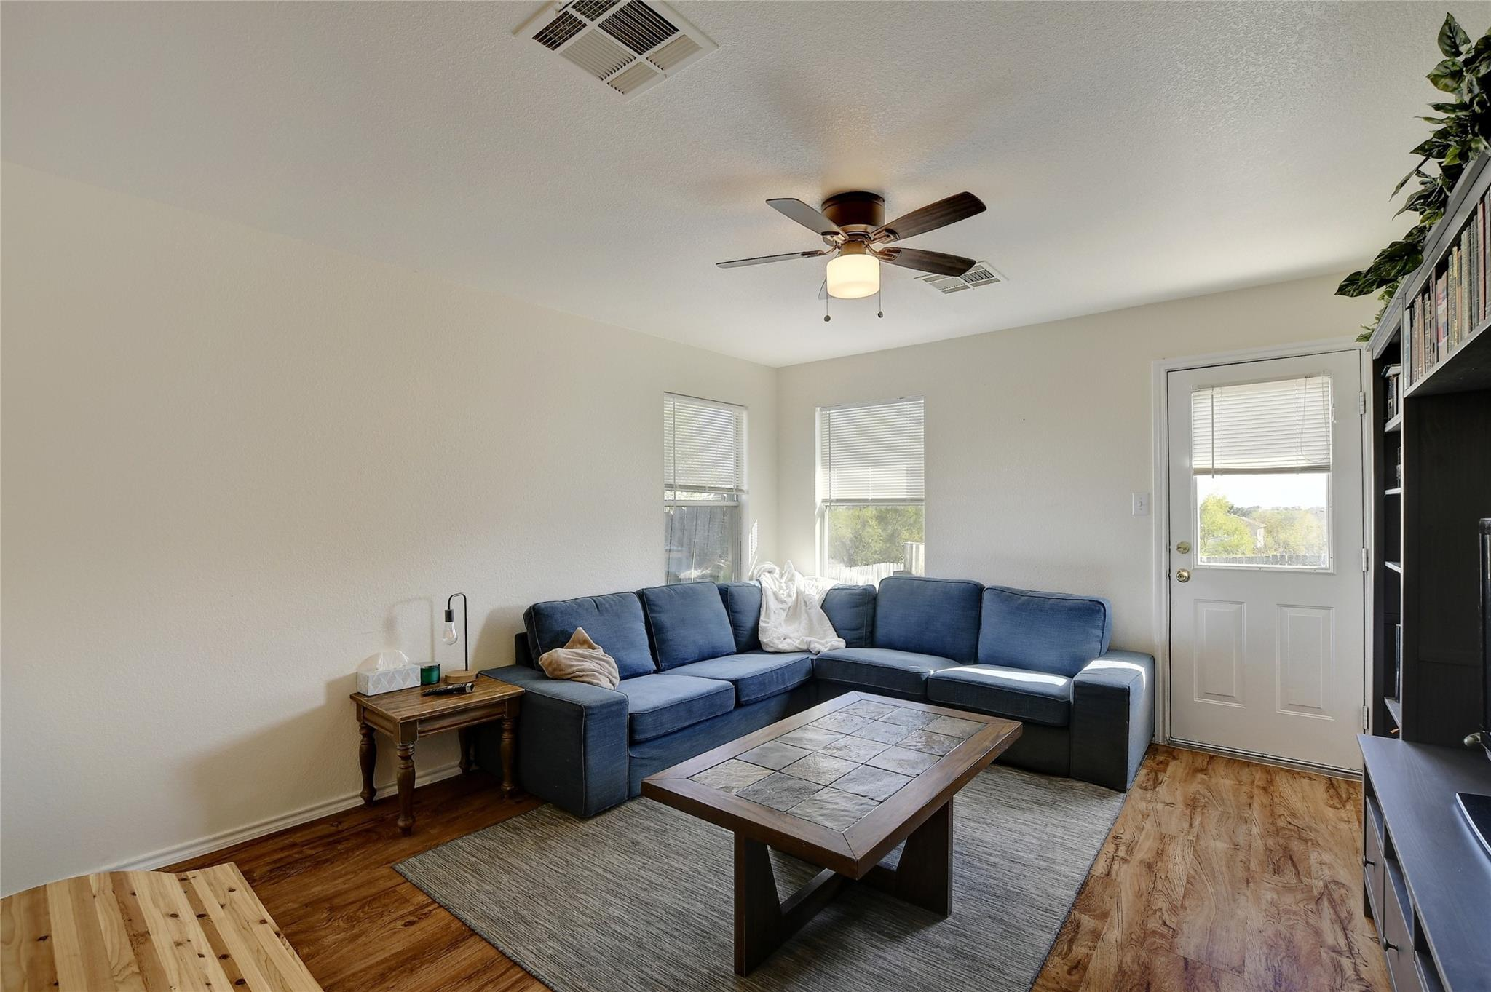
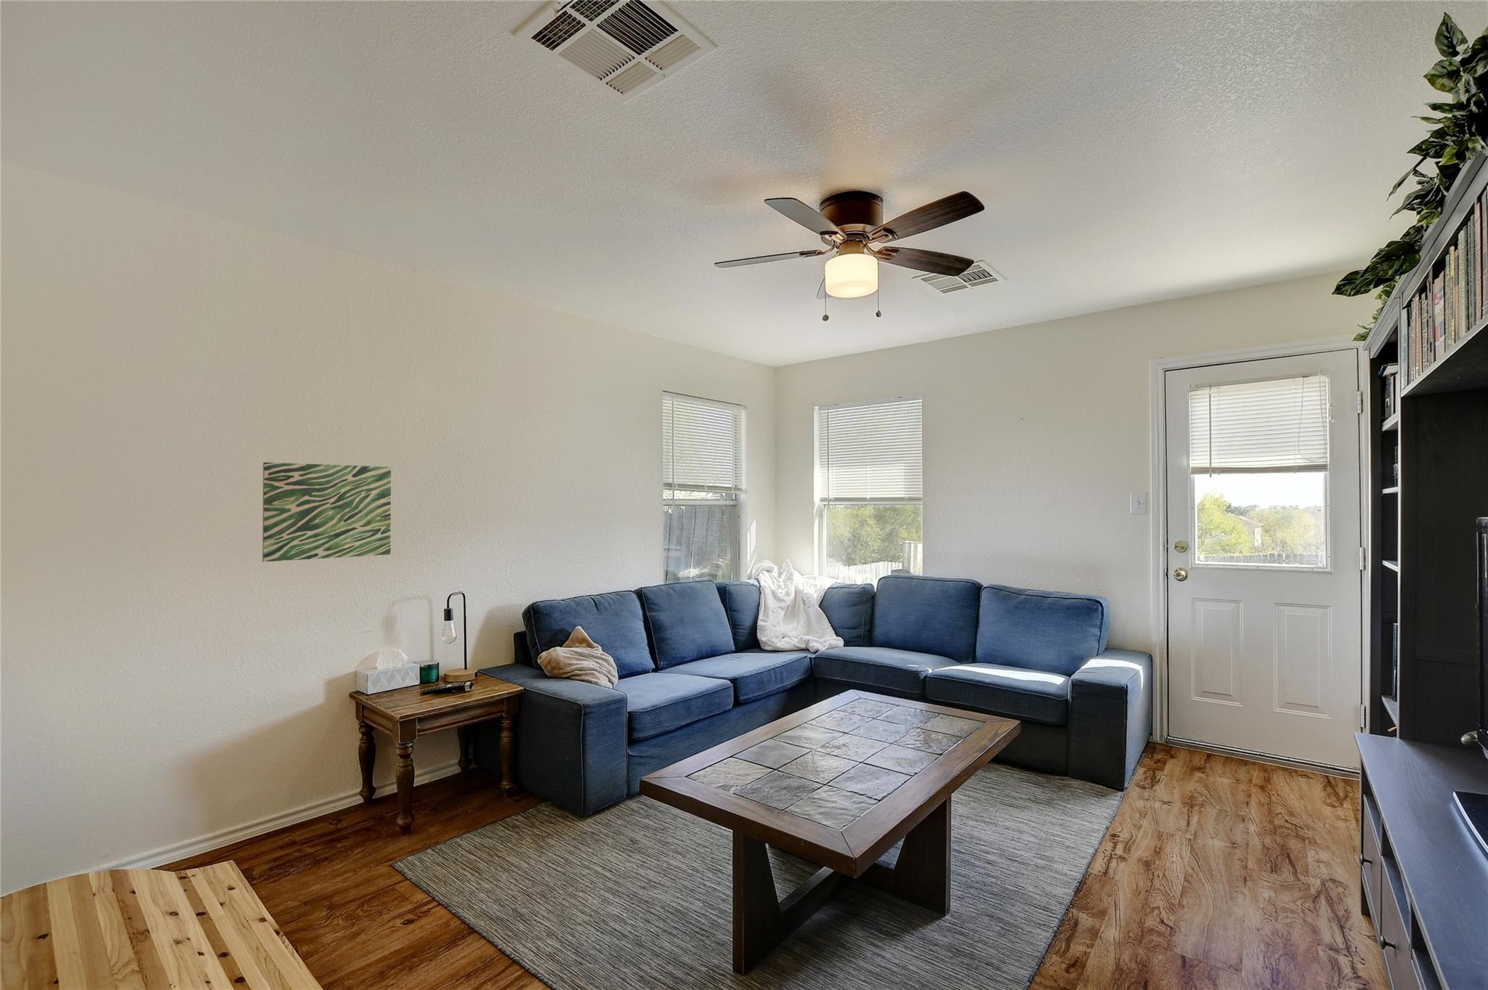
+ wall art (330, 510)
